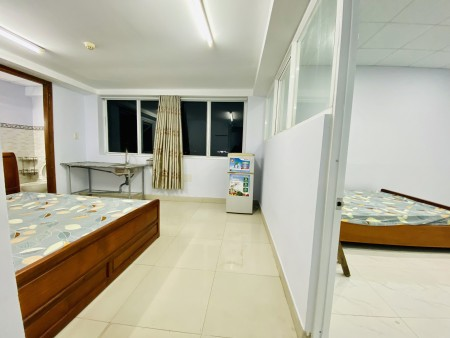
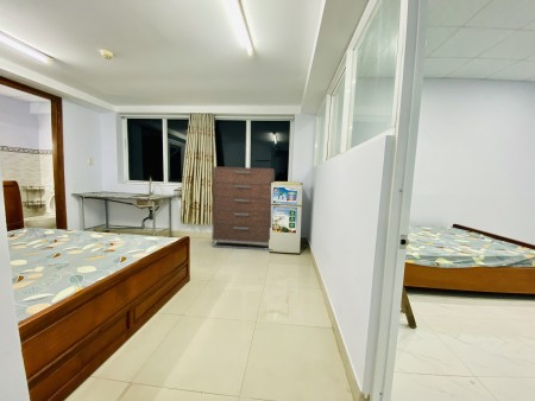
+ dresser (244, 206)
